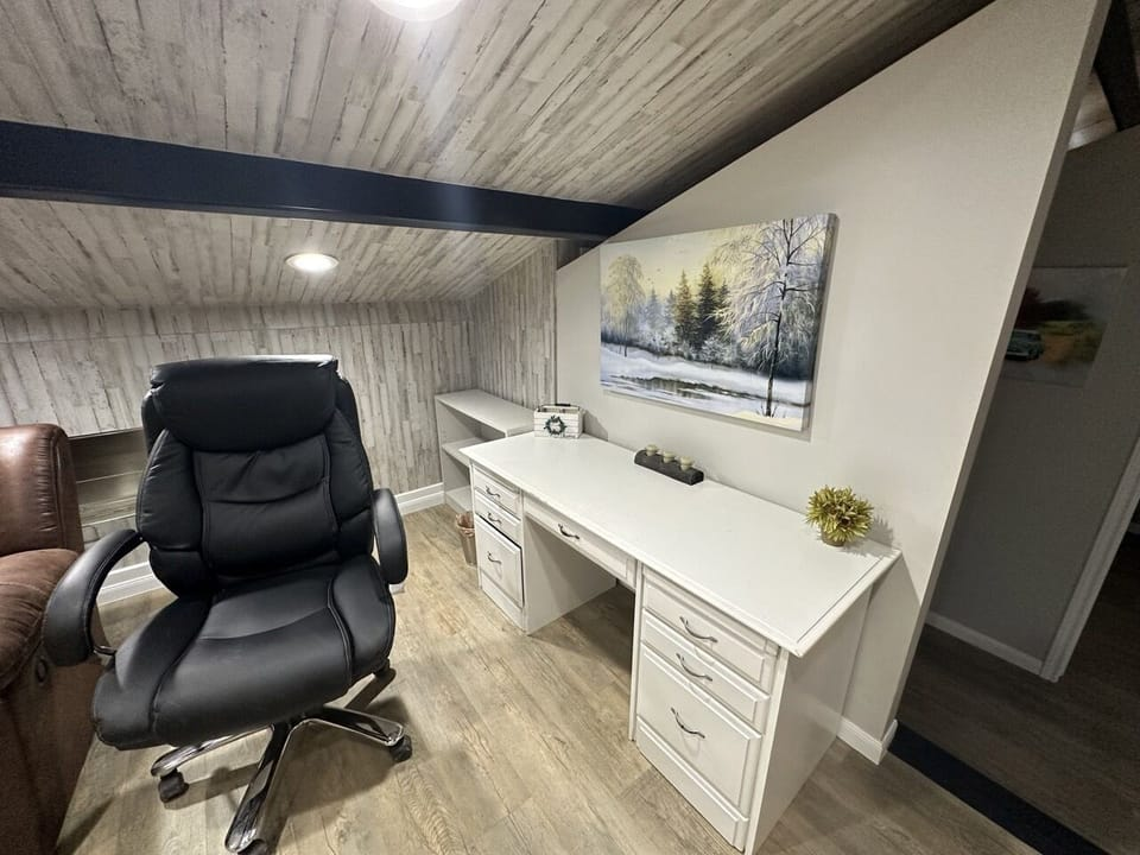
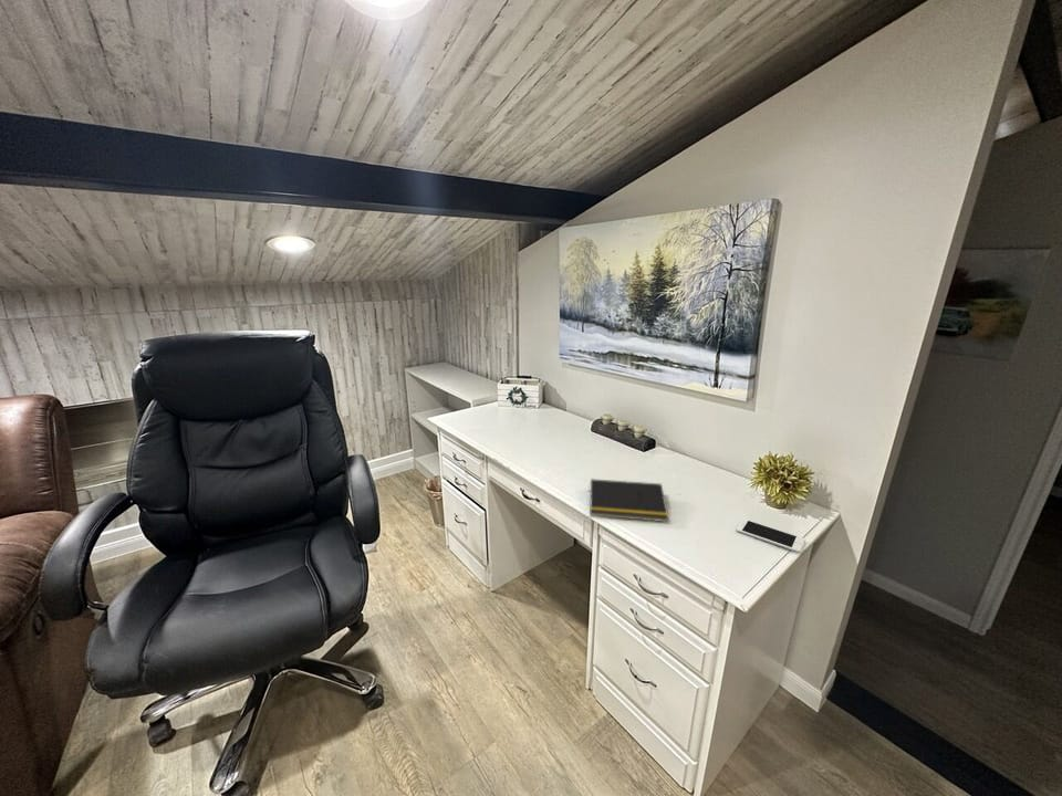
+ cell phone (769, 534)
+ notepad (626, 499)
